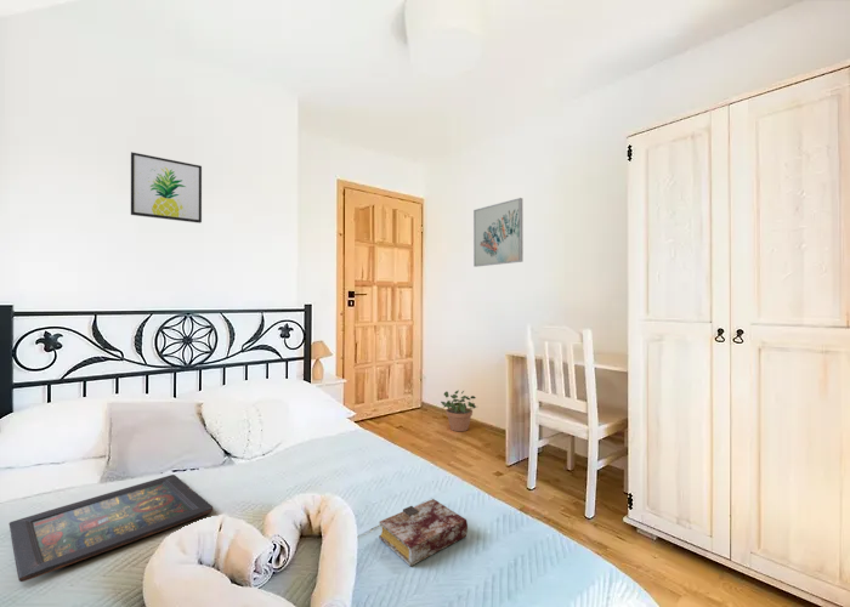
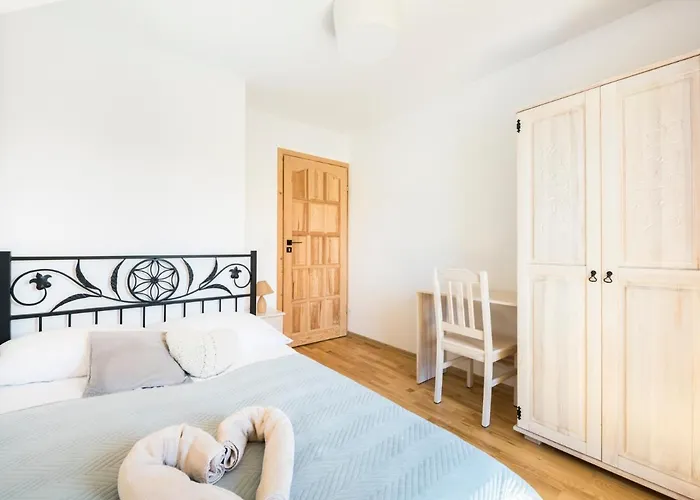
- book (423, 527)
- wall art (497, 234)
- wall art (168, 189)
- potted plant (461, 410)
- icon panel (114, 516)
